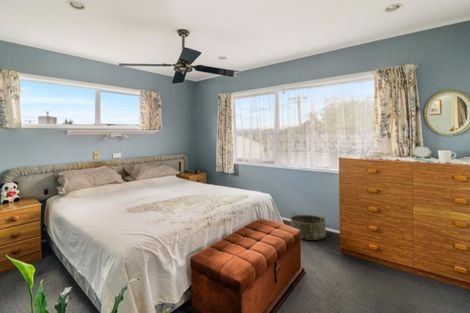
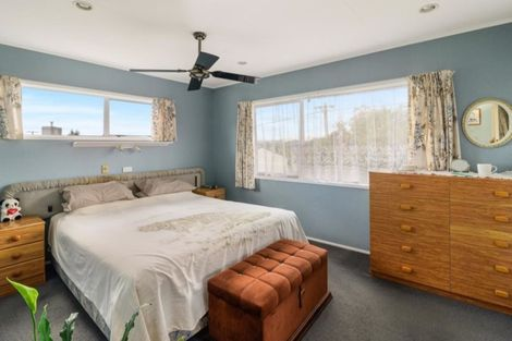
- basket (307, 223)
